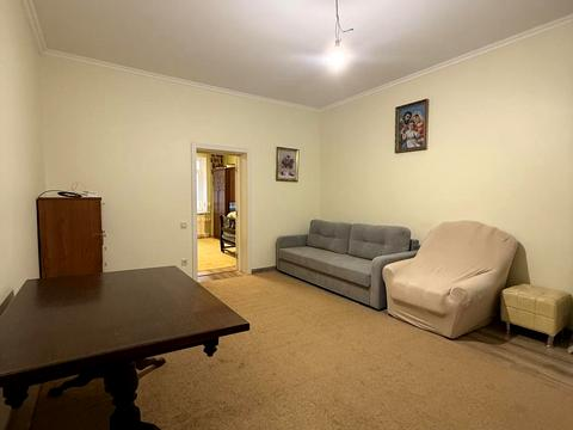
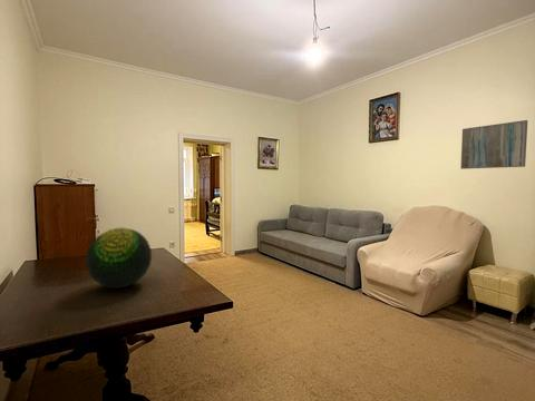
+ wall art (492, 146)
+ decorative orb (119, 257)
